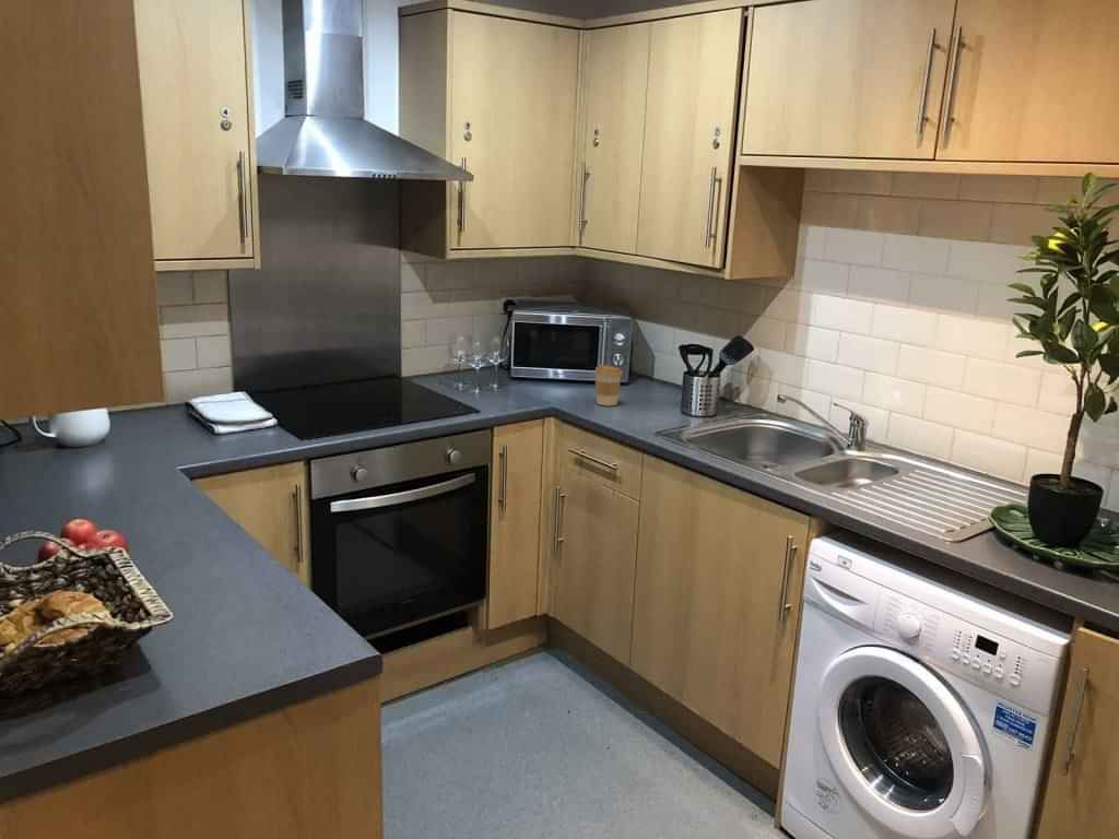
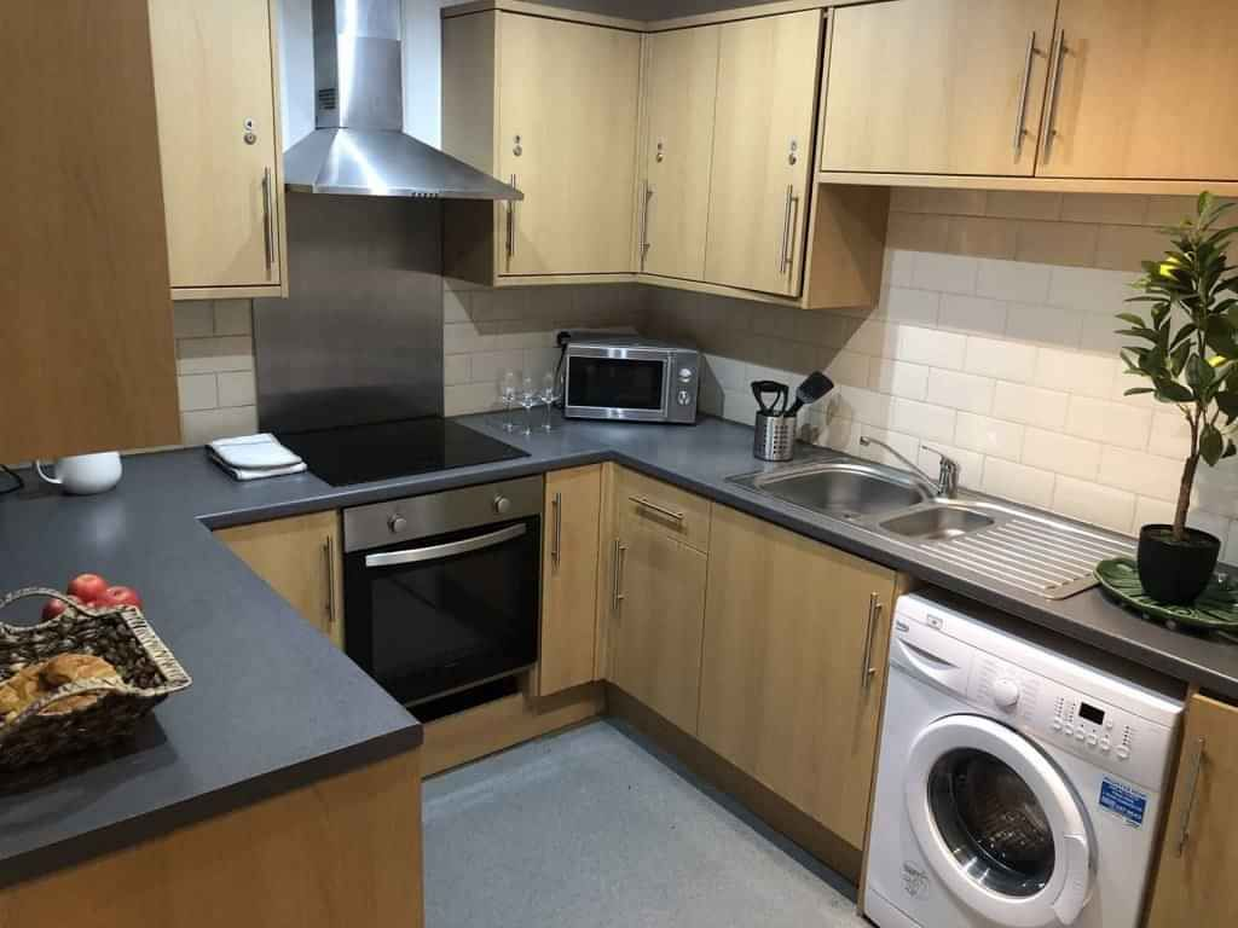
- coffee cup (608, 385)
